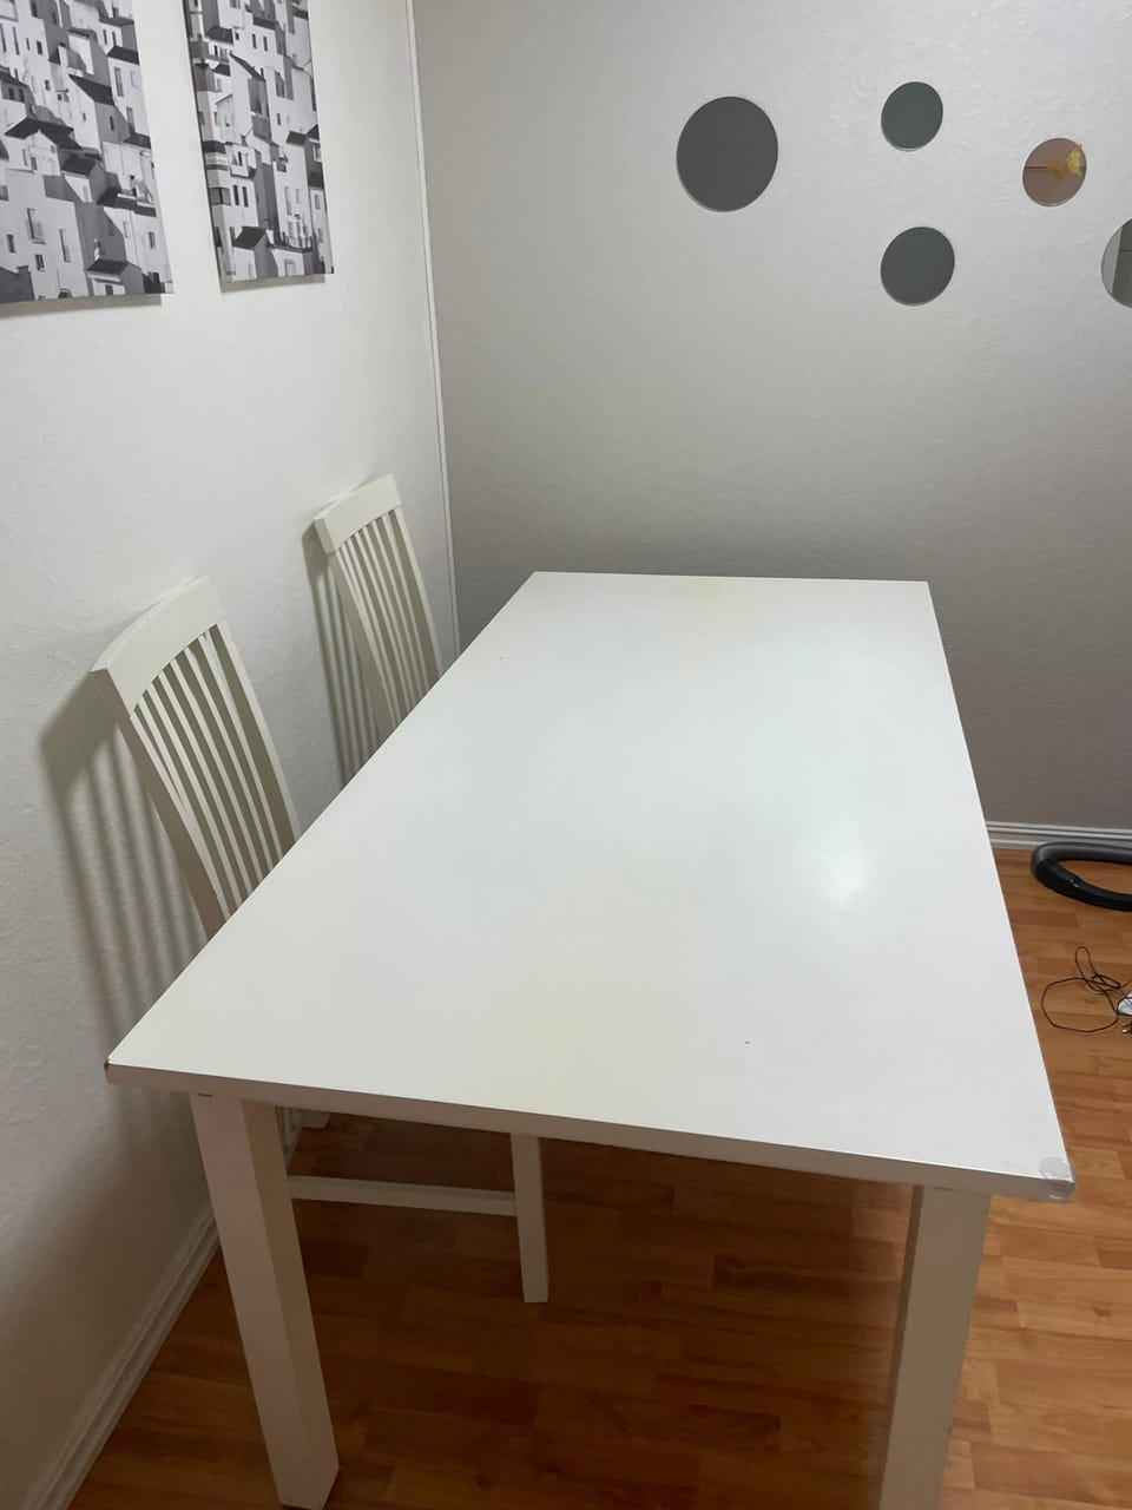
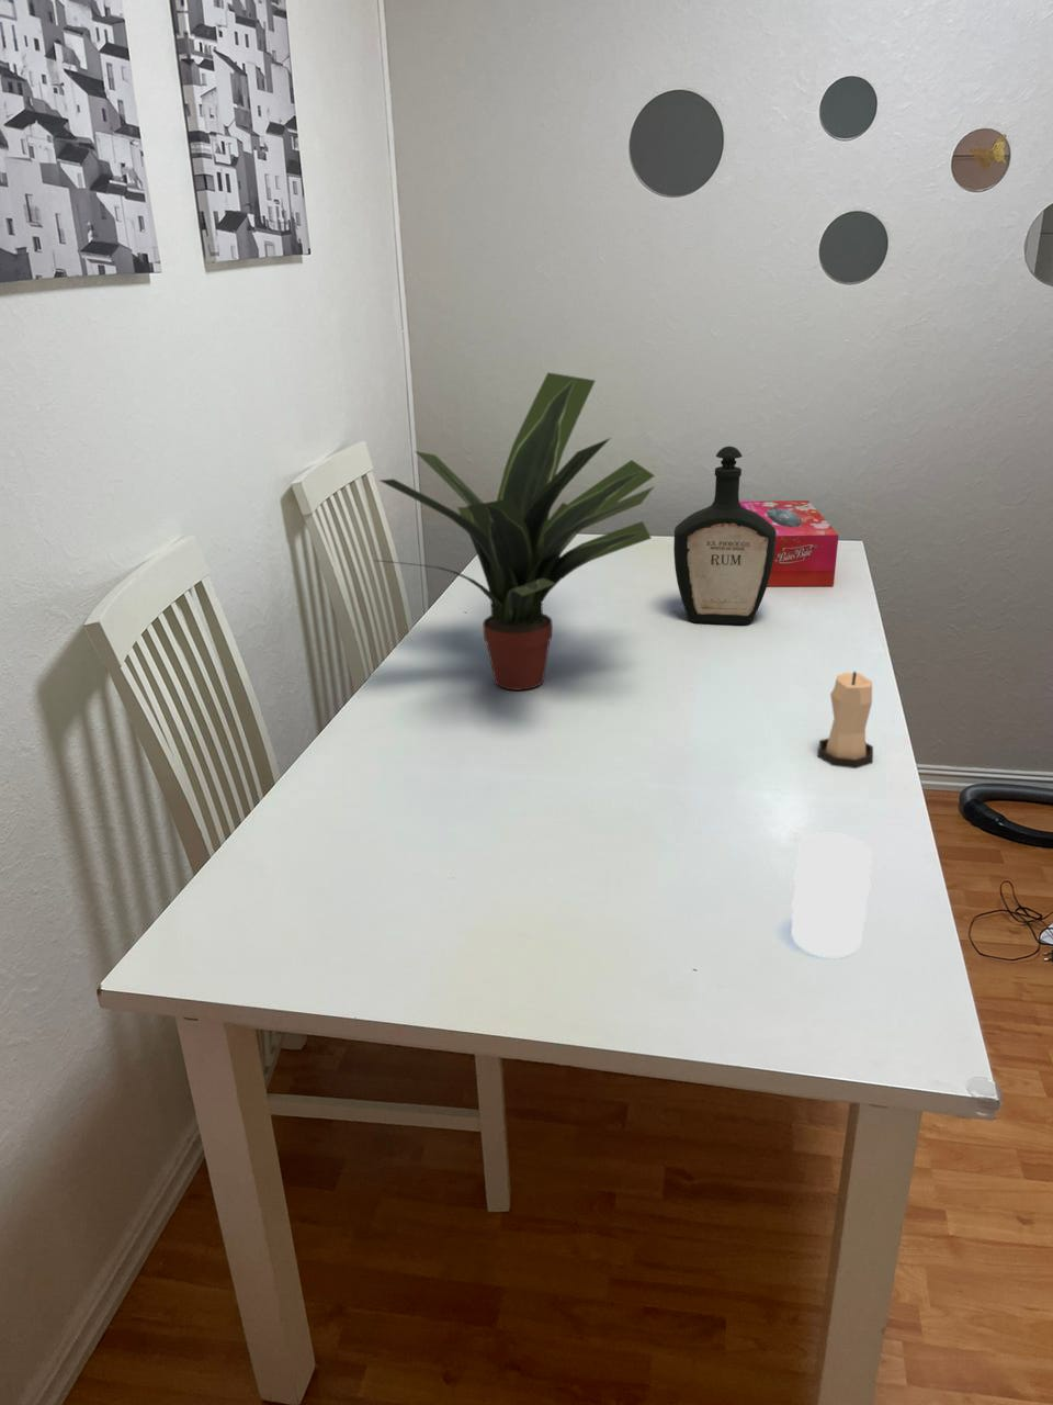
+ potted plant (529, 540)
+ candle (849, 714)
+ bottle (723, 533)
+ cup (831, 893)
+ tissue box (782, 541)
